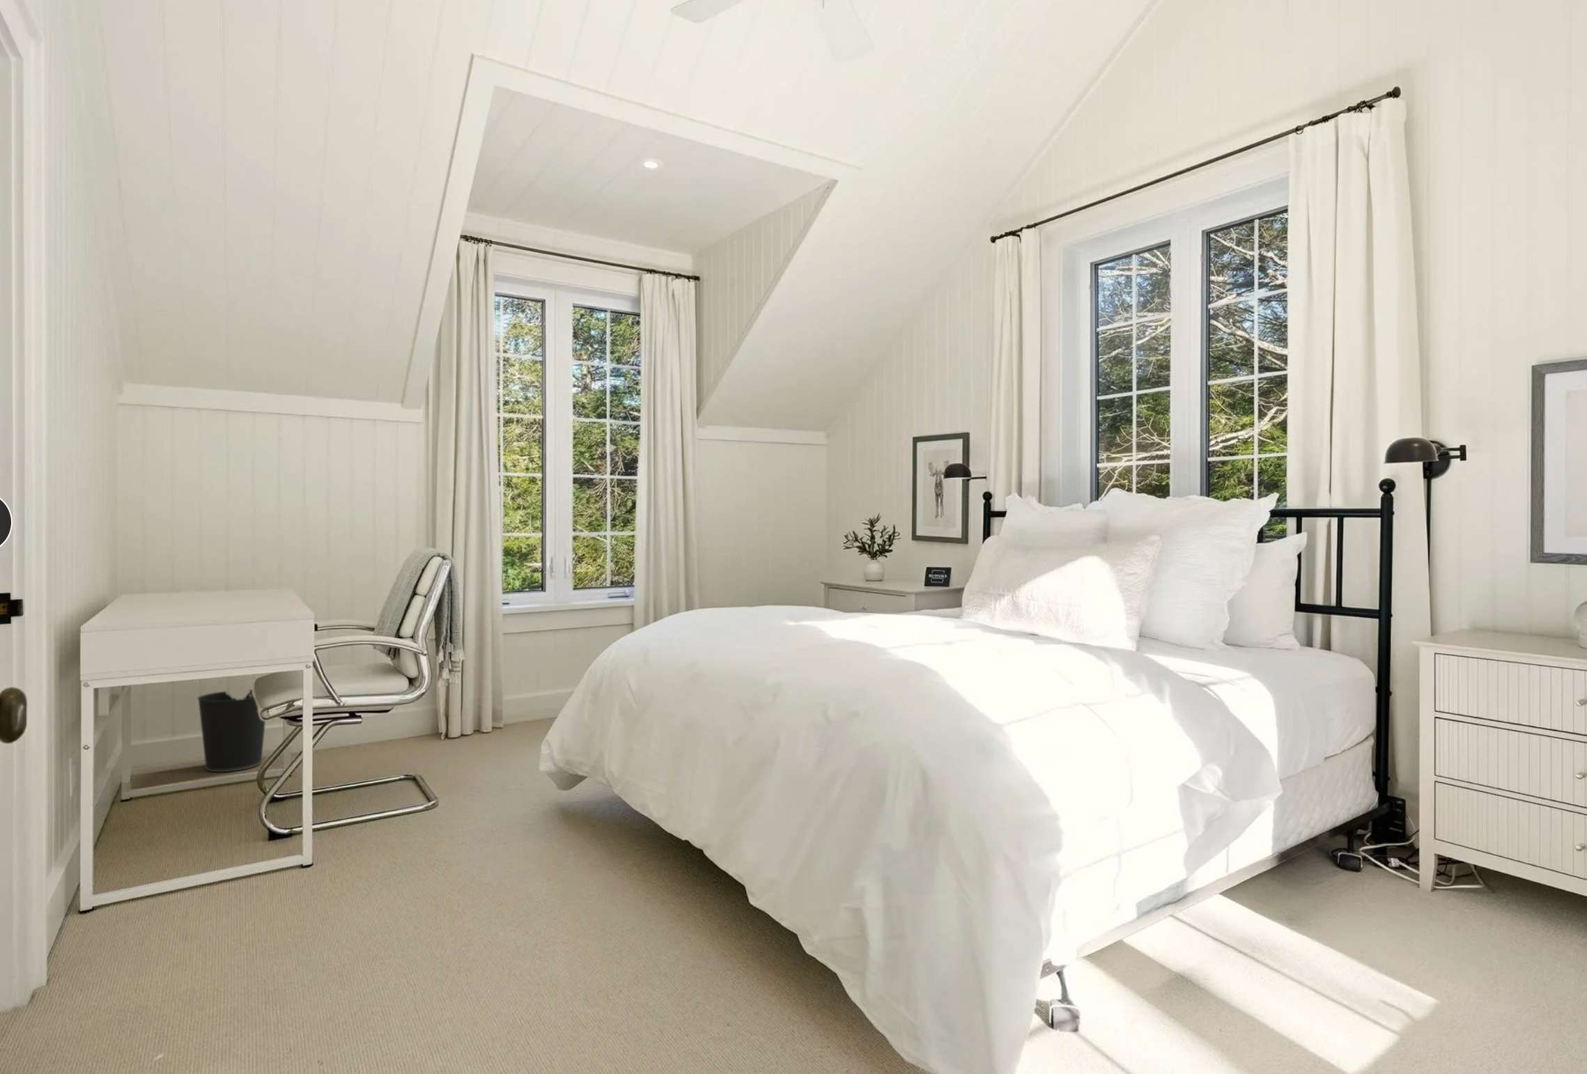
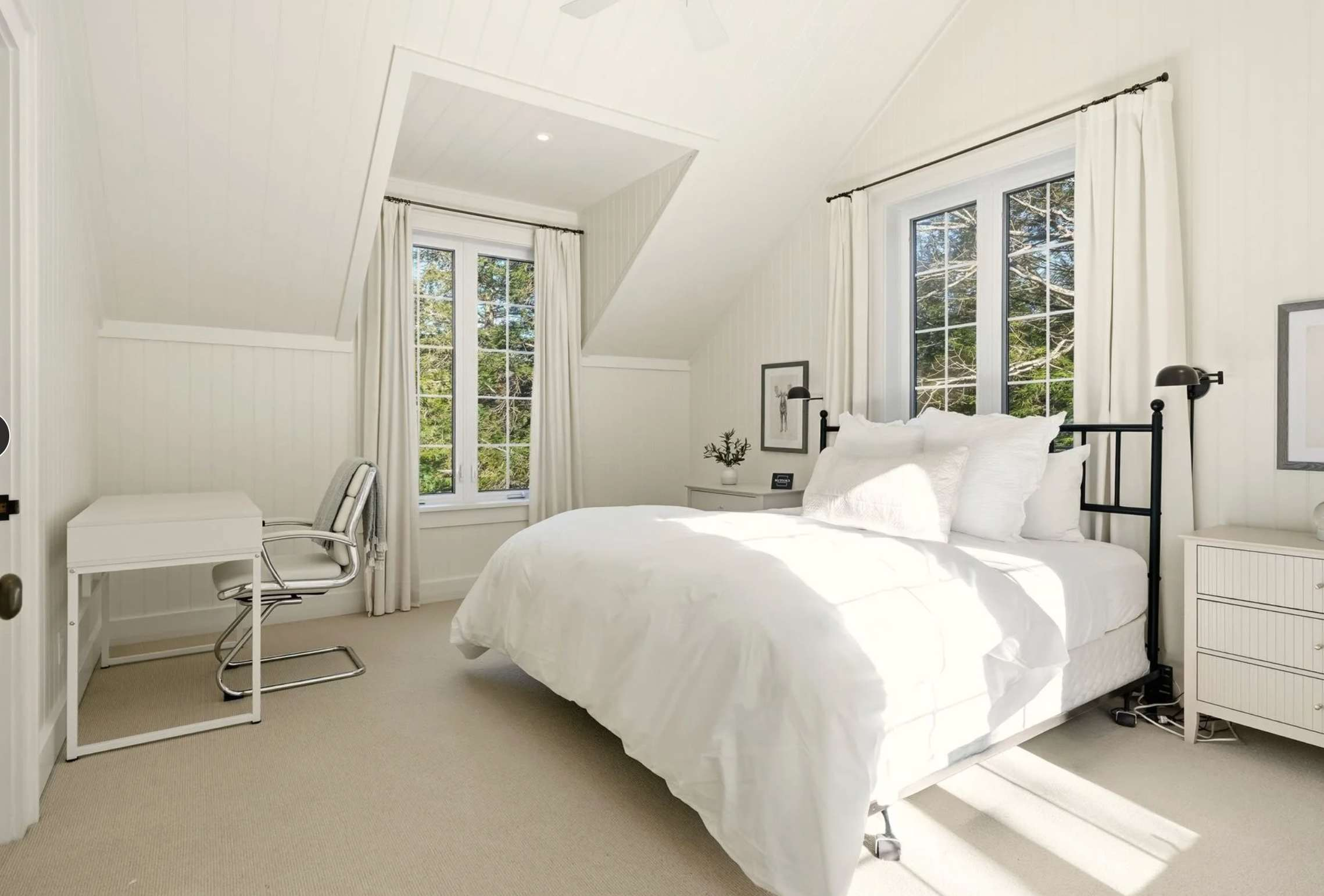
- wastebasket (234, 730)
